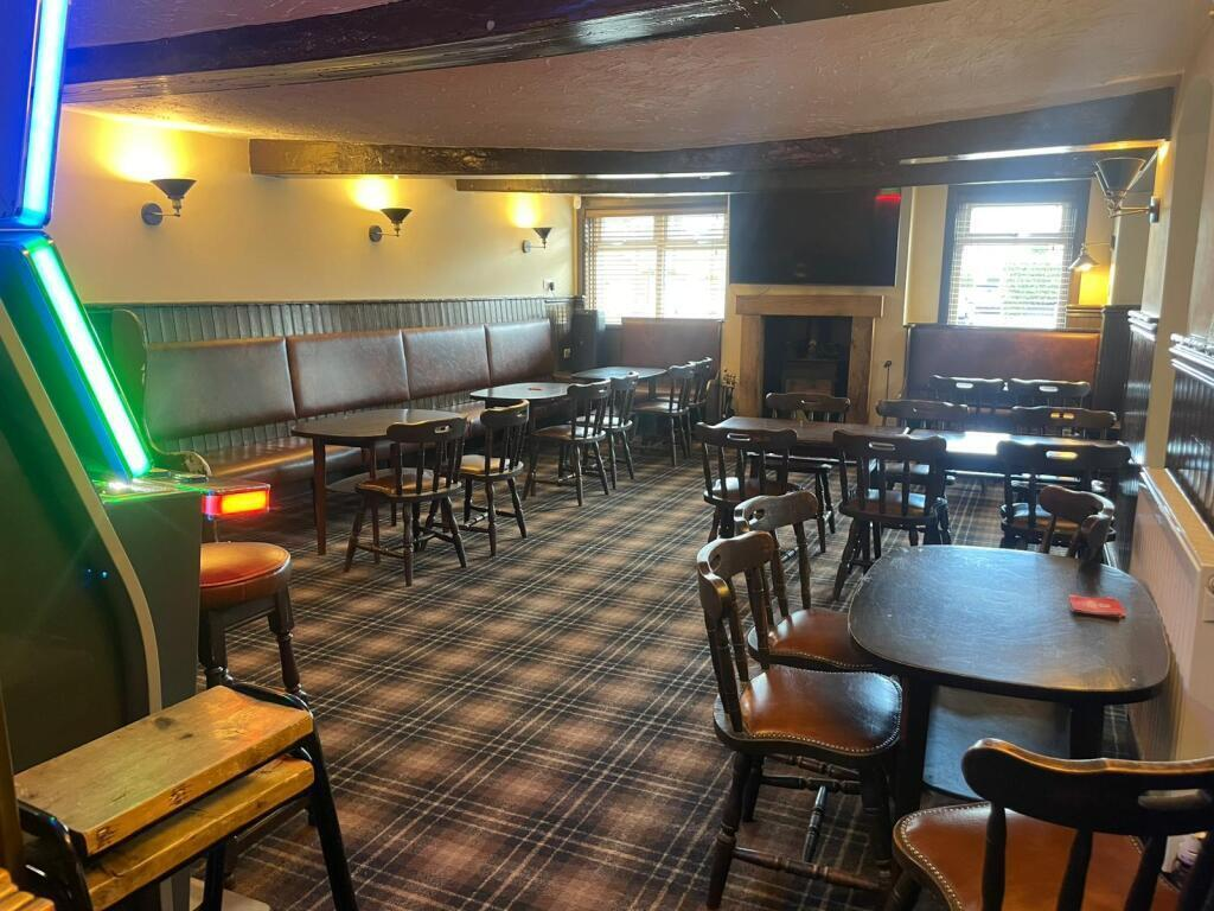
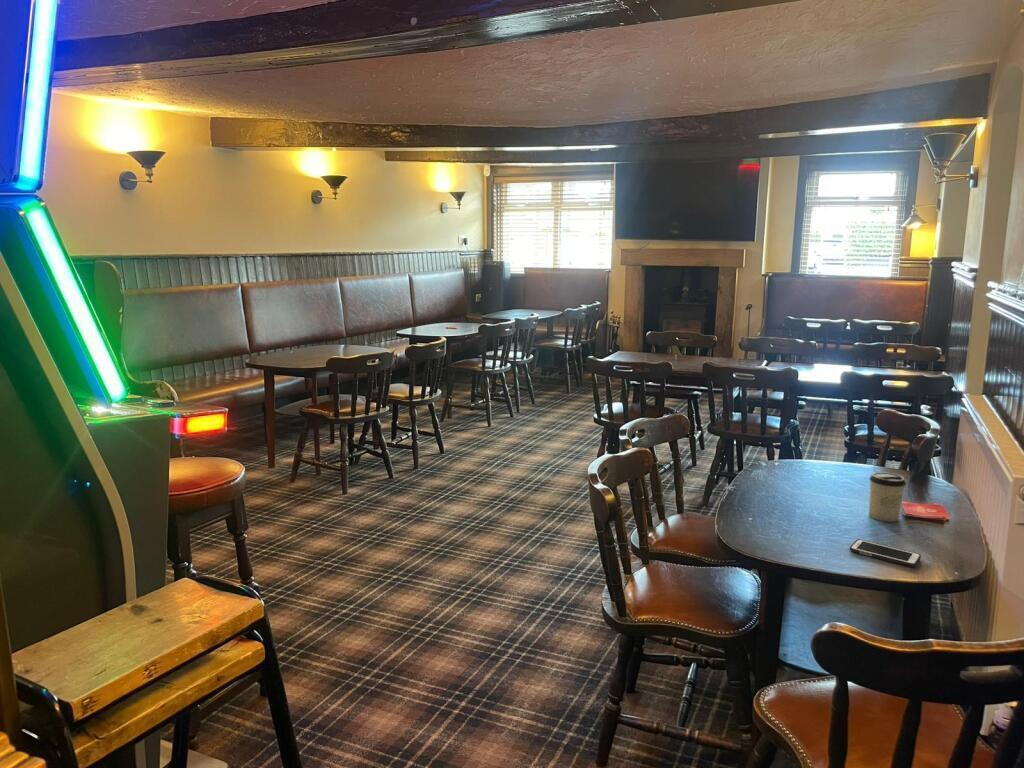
+ cup (885, 496)
+ cell phone (884, 552)
